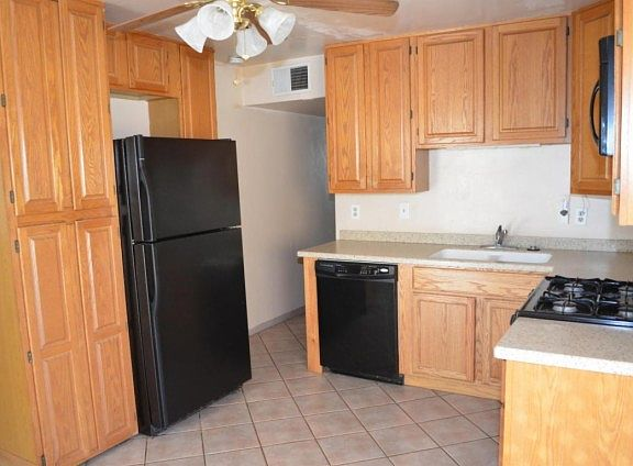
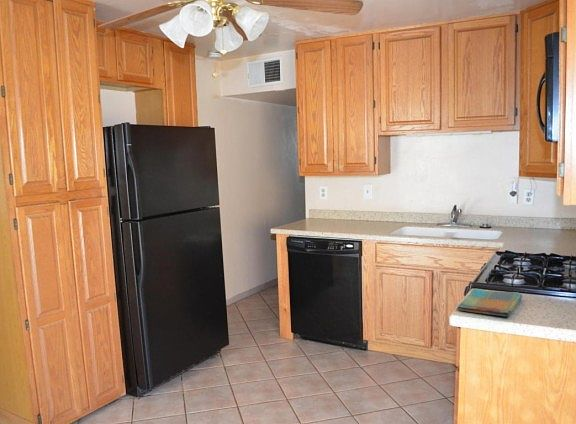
+ dish towel (490, 301)
